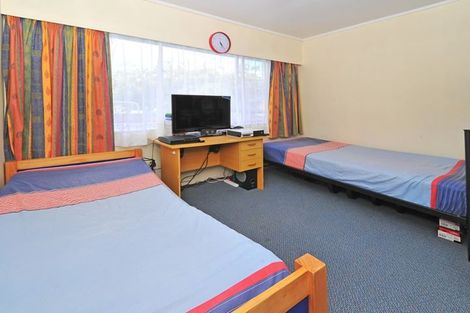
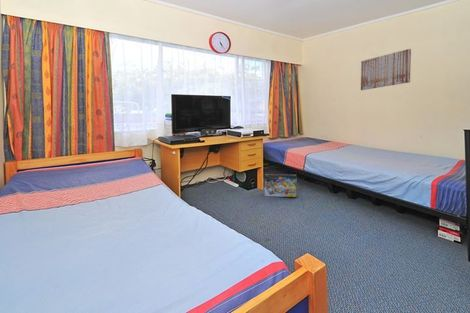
+ box (280, 185)
+ wall art (384, 71)
